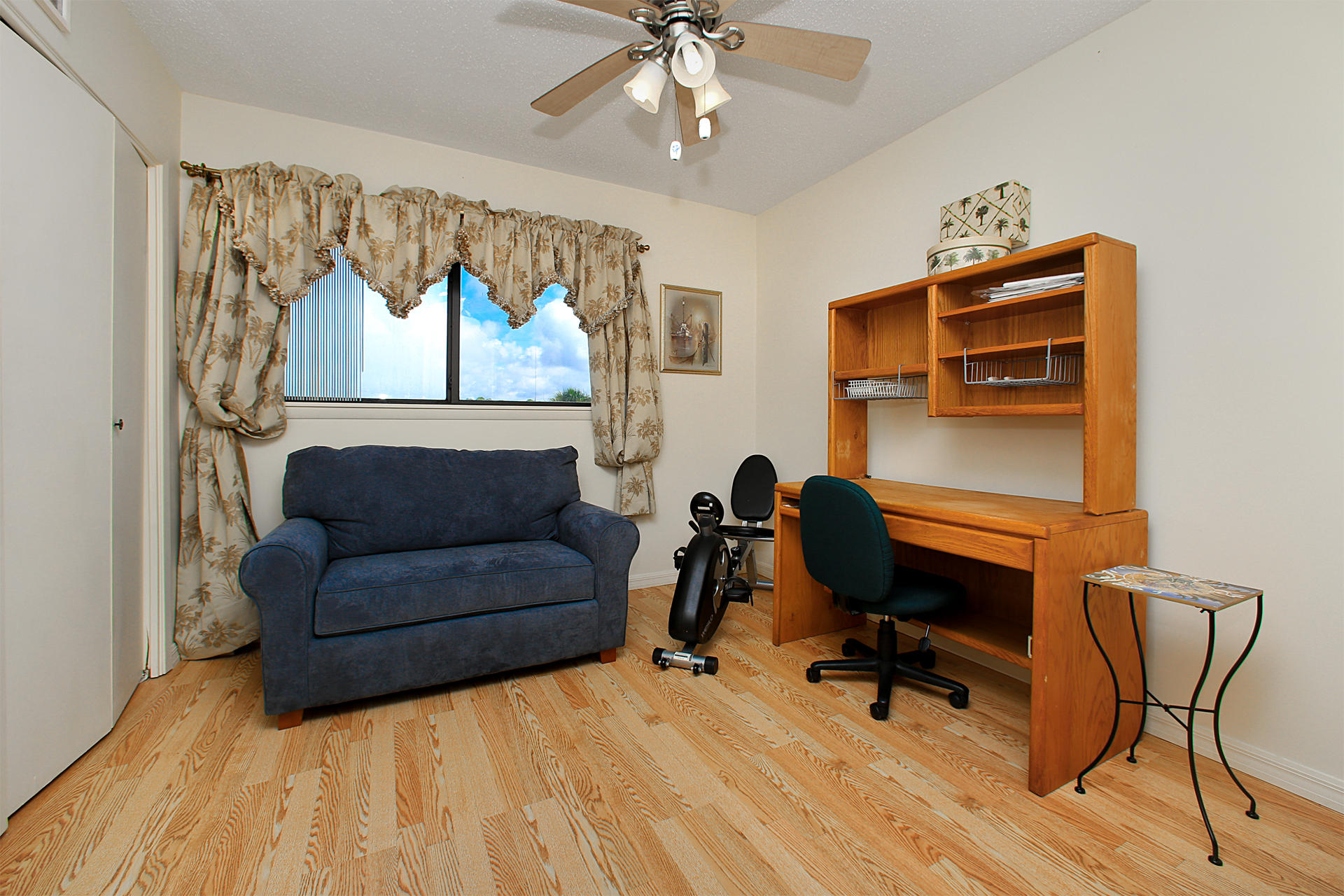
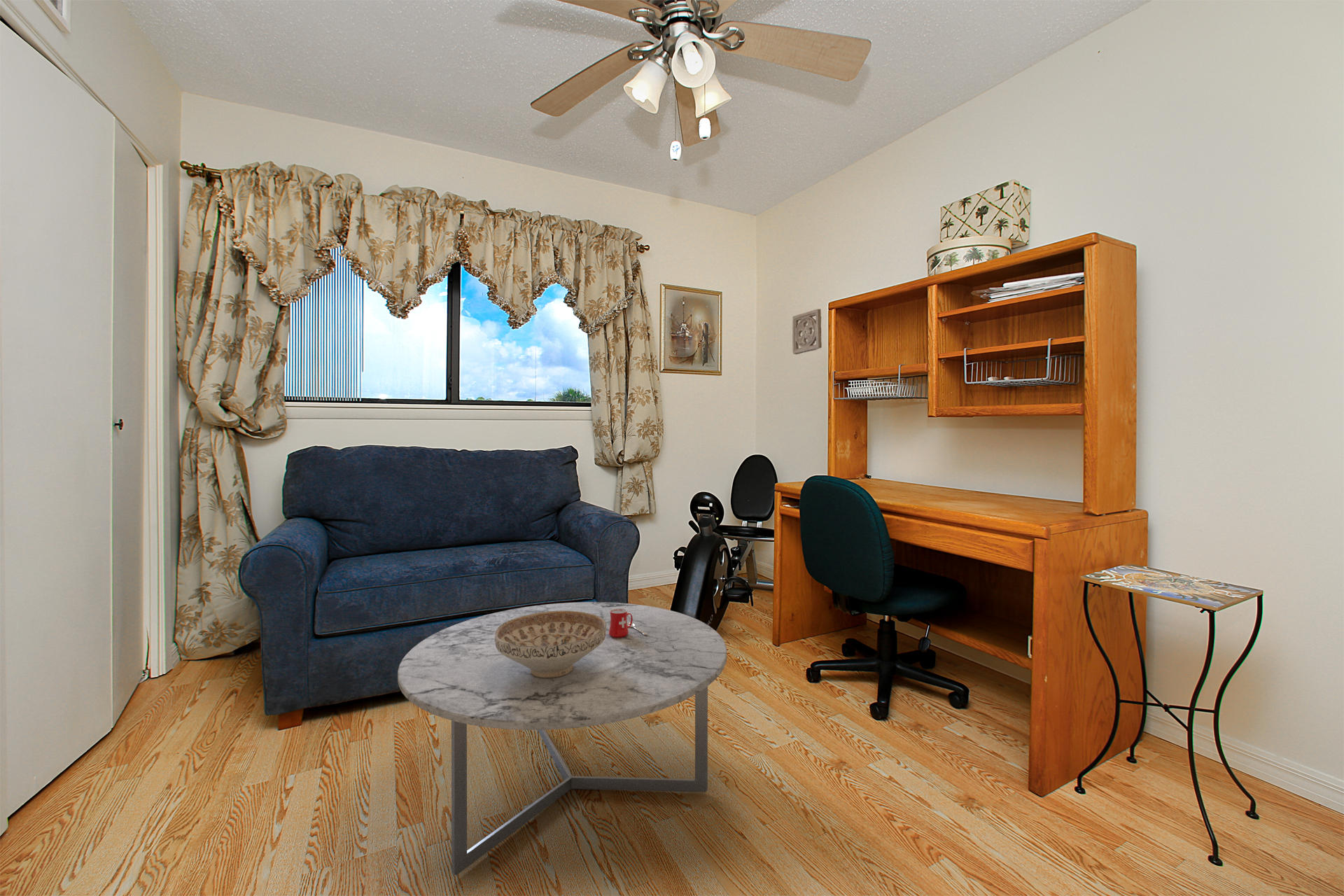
+ mug (624, 620)
+ decorative bowl (551, 648)
+ coffee table (570, 716)
+ wall ornament (806, 332)
